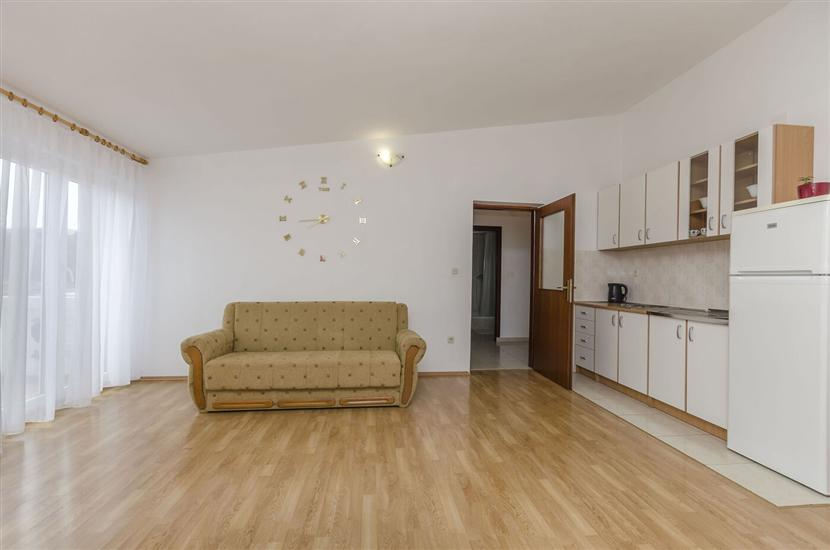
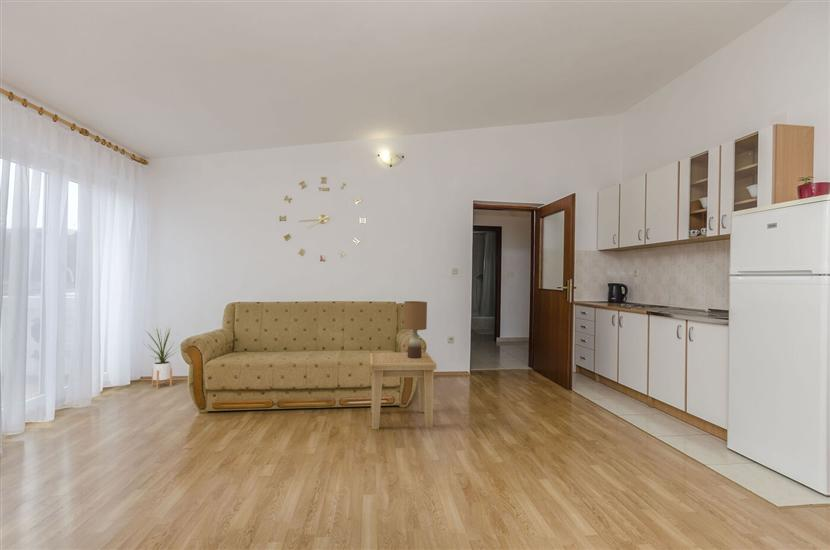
+ side table (400, 376)
+ table lamp (415, 329)
+ house plant (163, 355)
